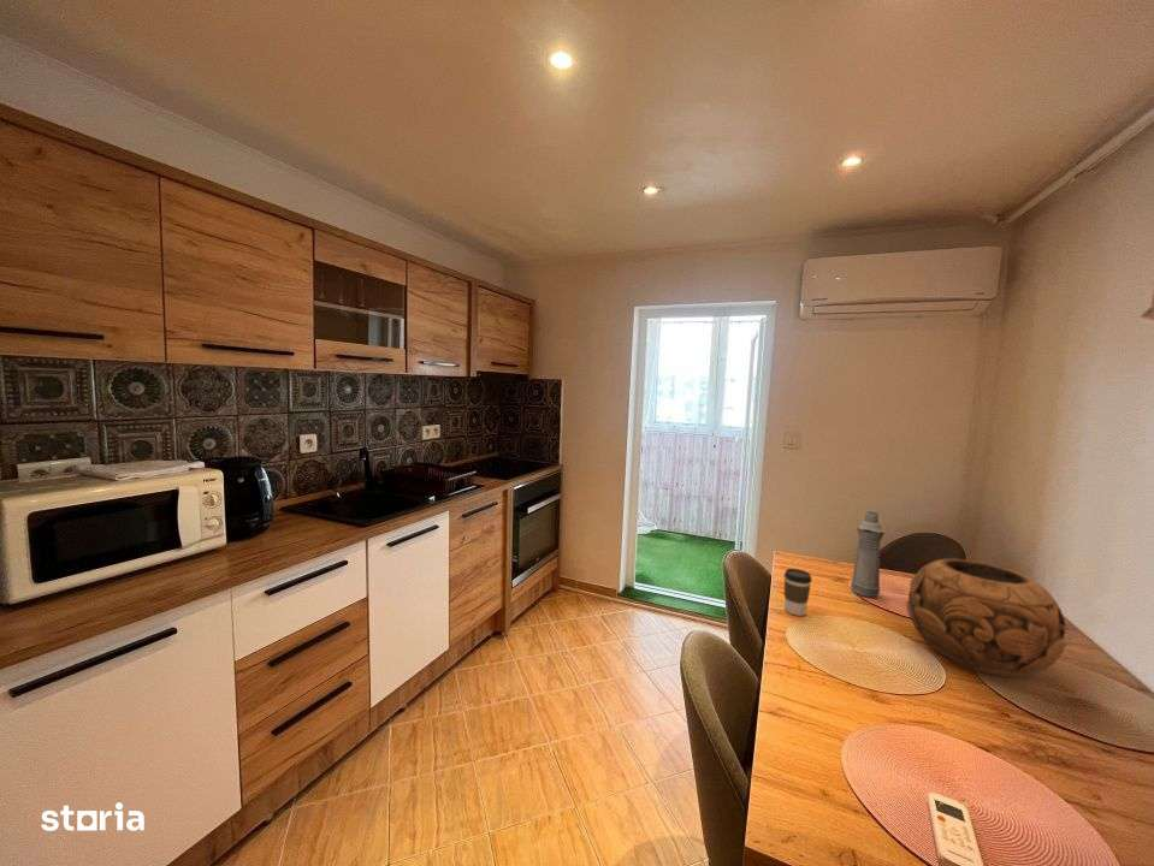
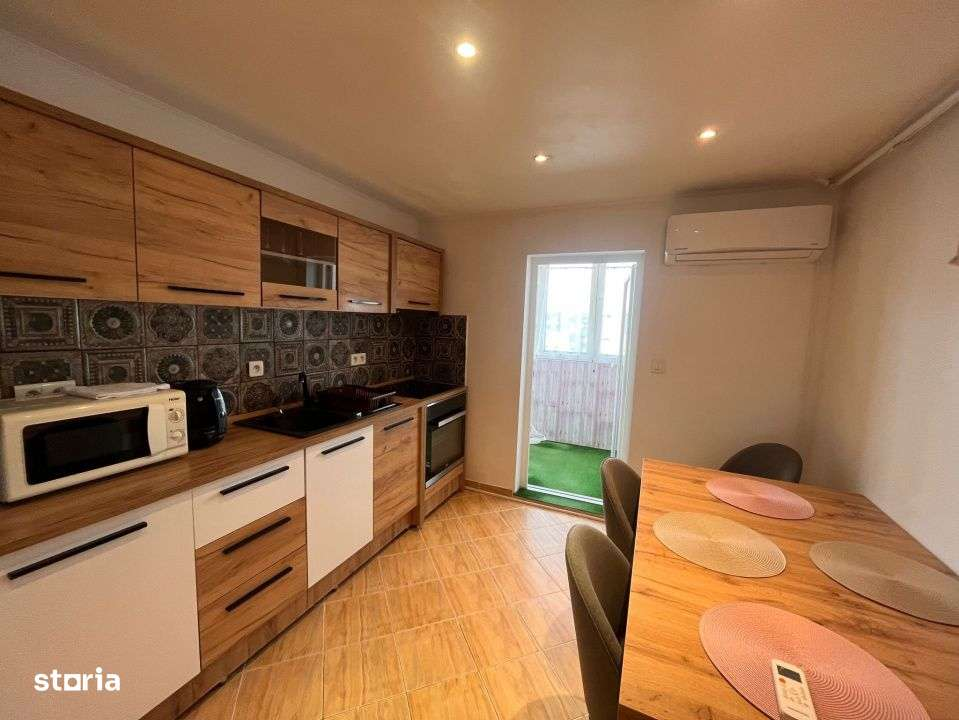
- coffee cup (795, 592)
- decorative bowl (978, 615)
- bottle (868, 552)
